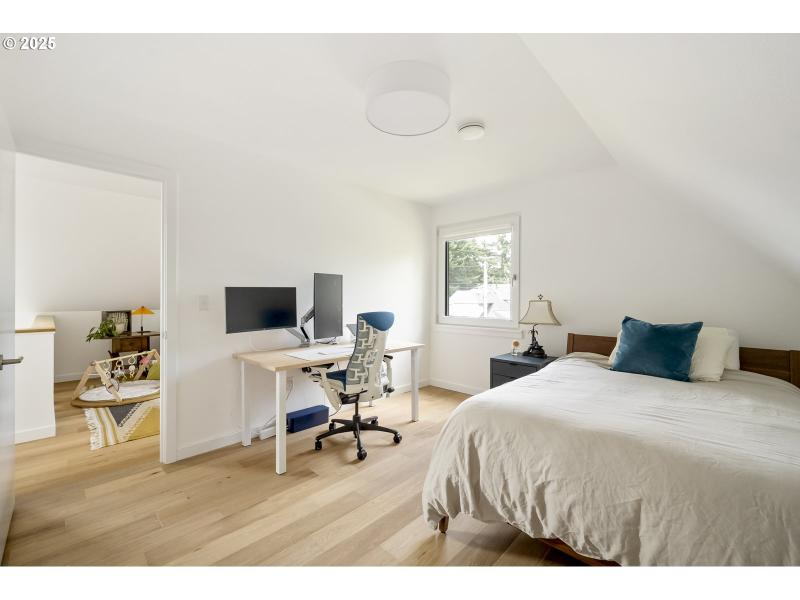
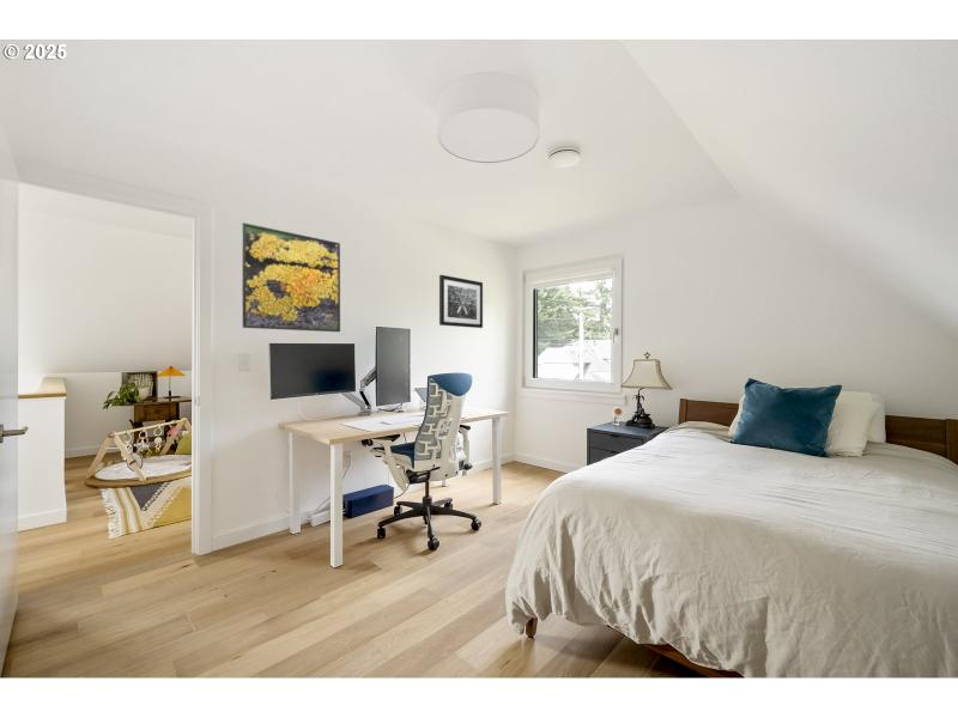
+ wall art (461, 303)
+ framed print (295, 281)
